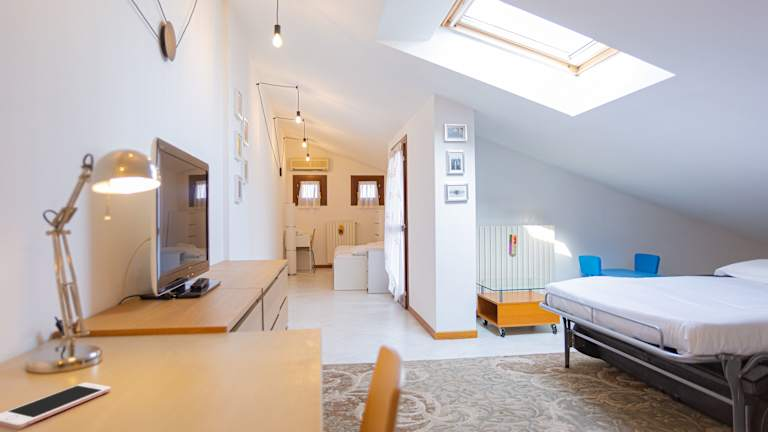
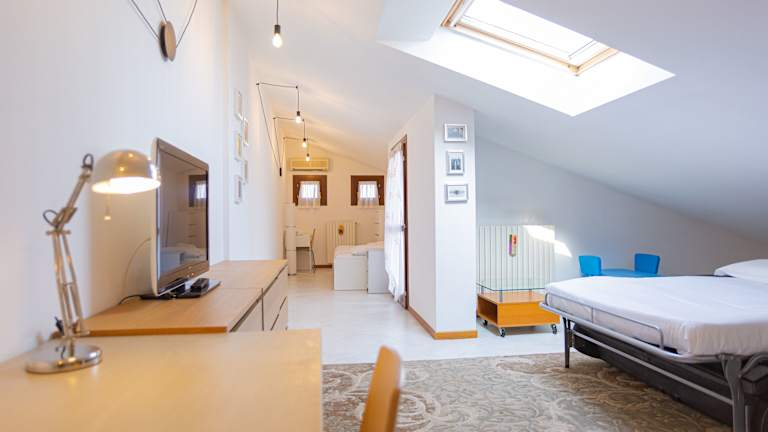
- cell phone (55, 403)
